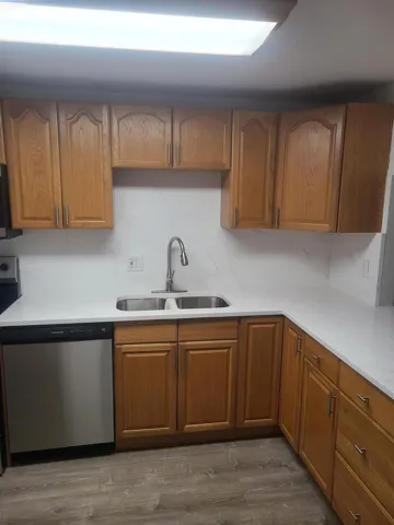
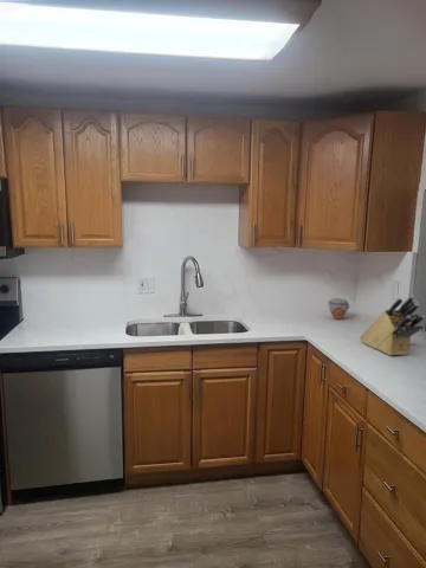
+ knife block (390, 321)
+ jar (338, 309)
